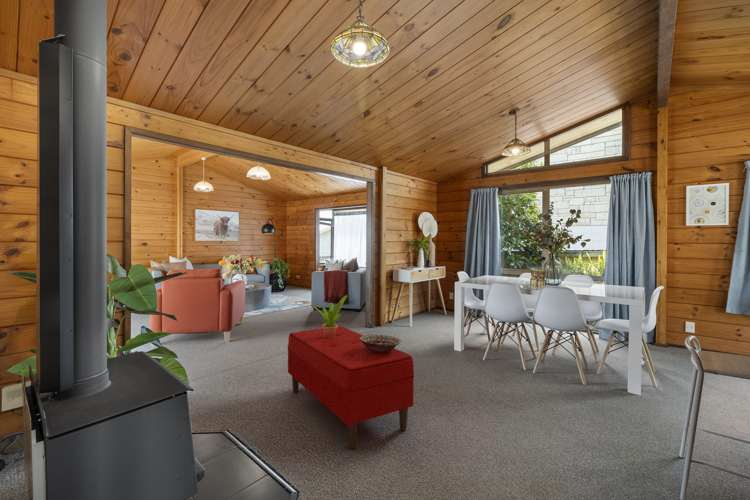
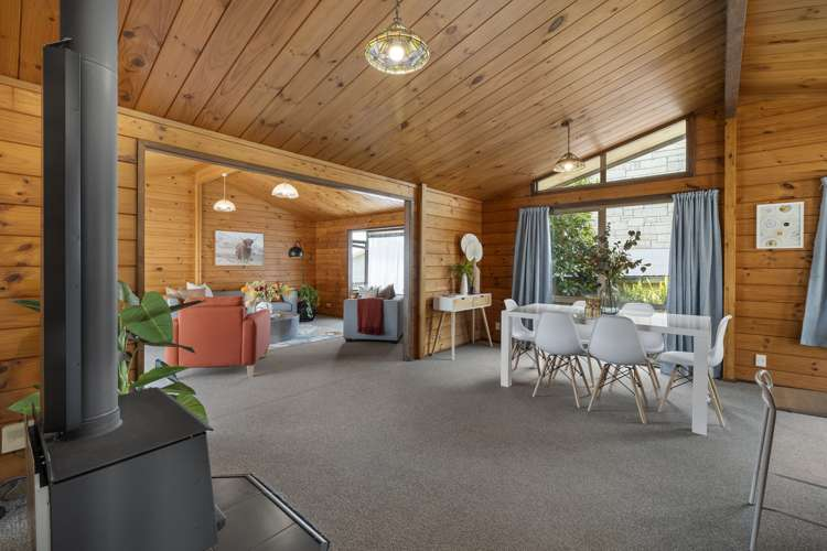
- bench (343, 375)
- potted plant (328, 317)
- decorative bowl (379, 345)
